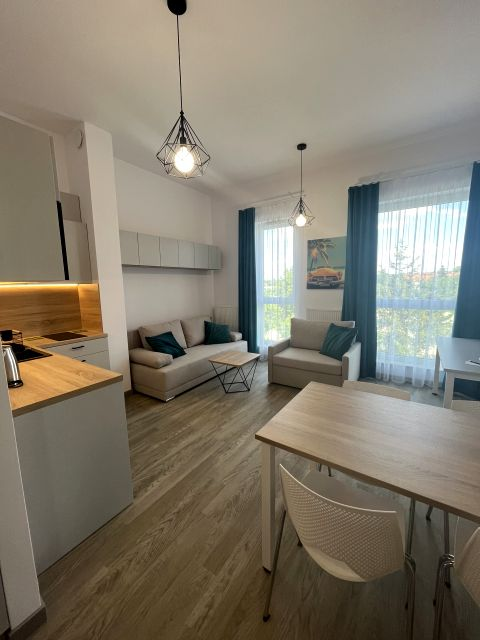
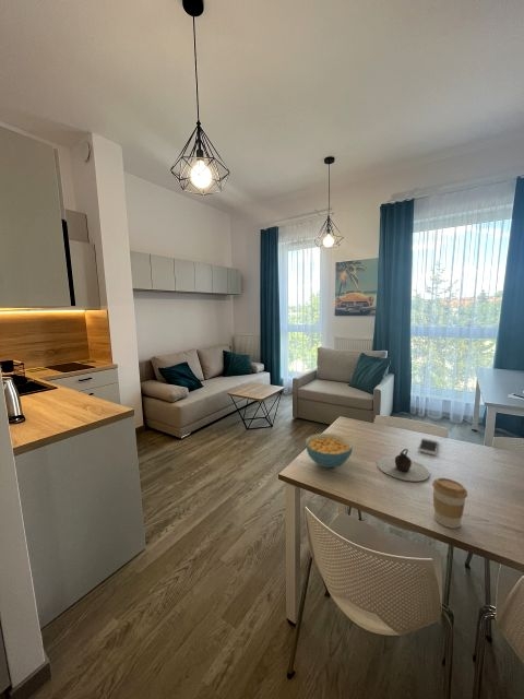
+ teapot (403, 458)
+ smartphone (428, 446)
+ coffee cup (448, 501)
+ cereal bowl (327, 453)
